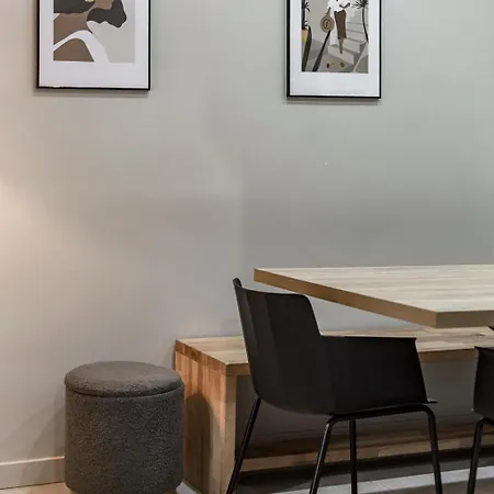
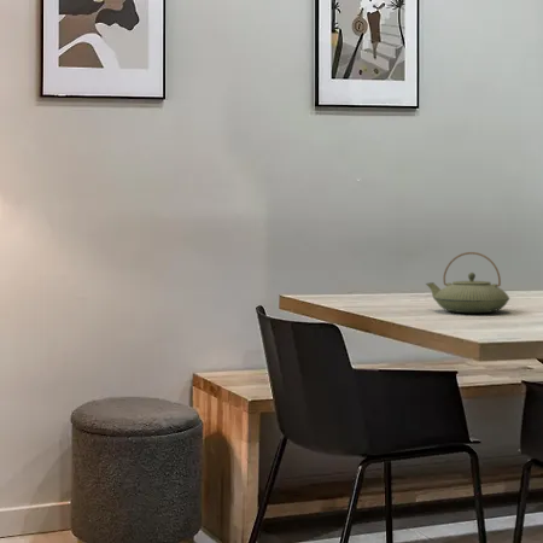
+ teapot (466, 281)
